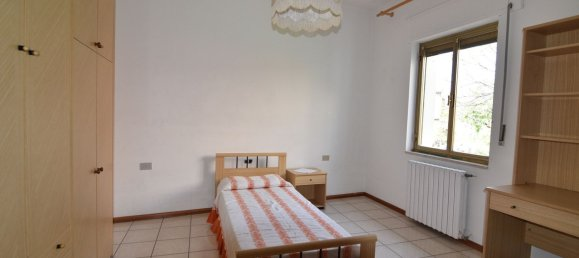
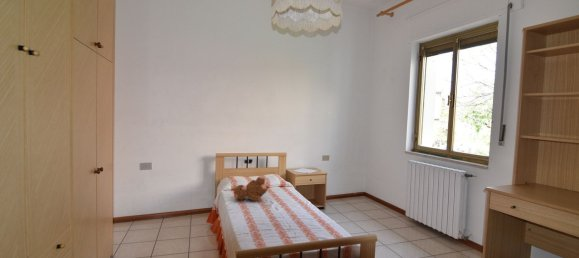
+ teddy bear (249, 188)
